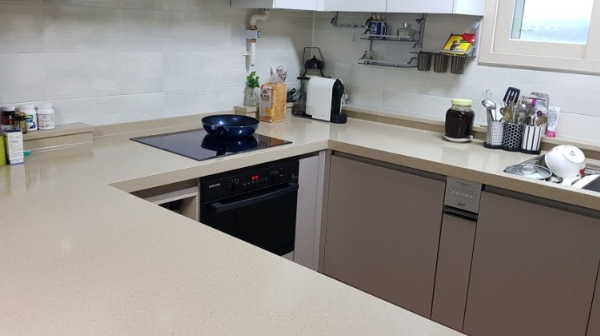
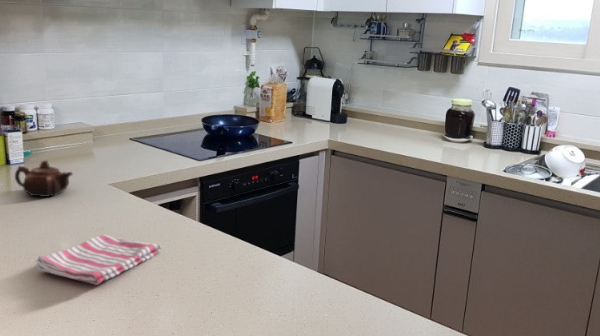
+ teapot (43, 176)
+ dish towel (102, 254)
